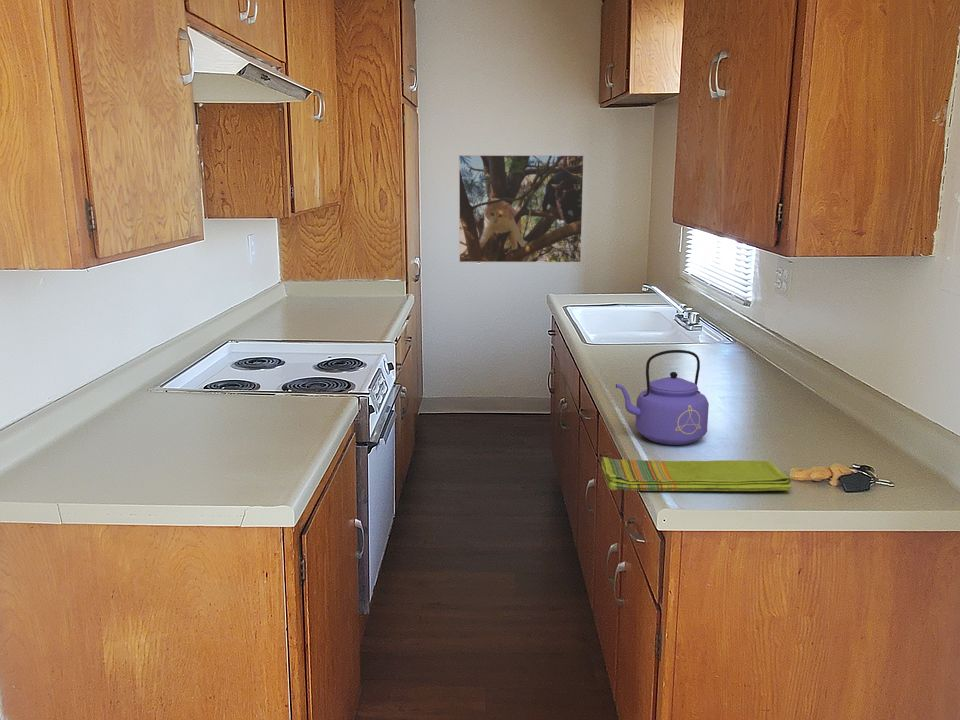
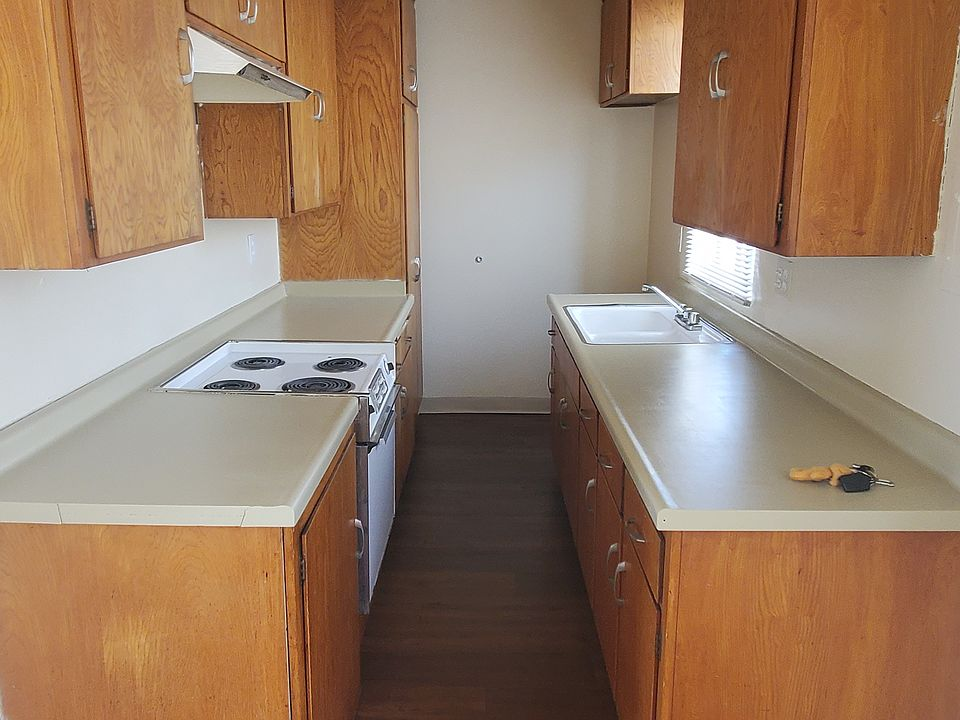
- kettle (660, 394)
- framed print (520, 209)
- dish towel (691, 471)
